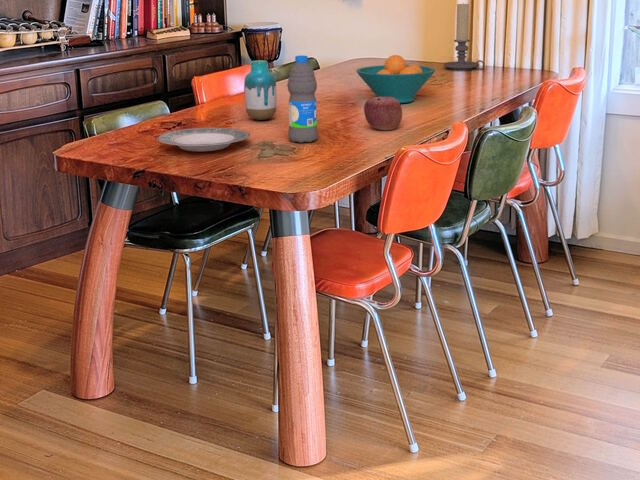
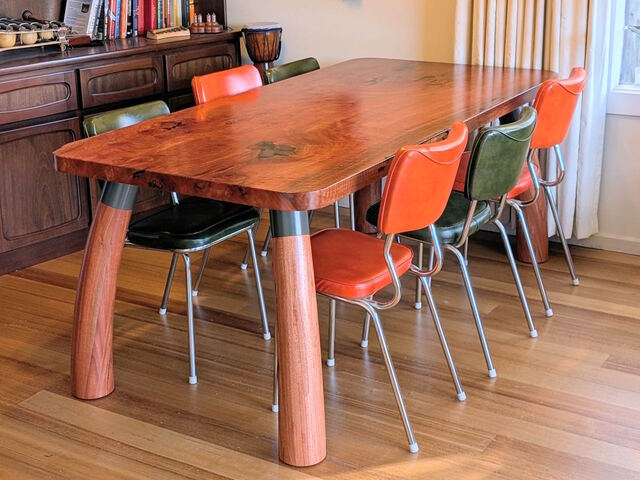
- plate (204, 141)
- apple (383, 113)
- vase (260, 90)
- fruit bowl (395, 78)
- candle holder (465, 36)
- water bottle (302, 98)
